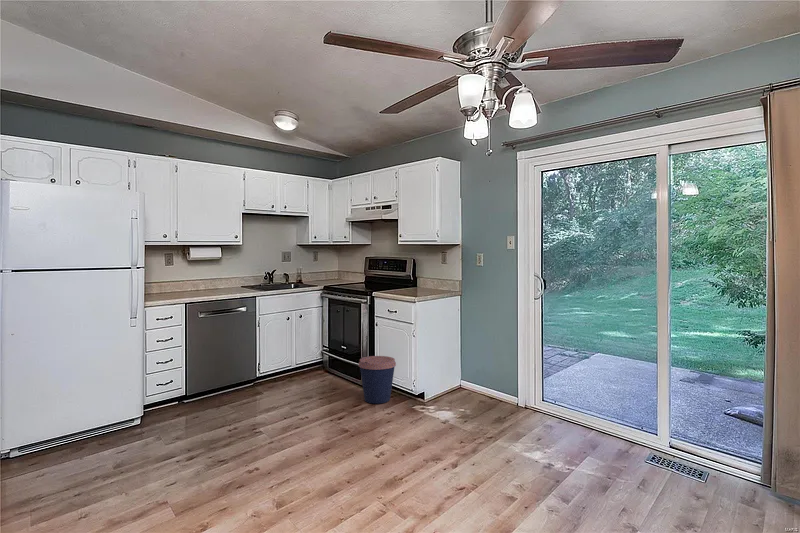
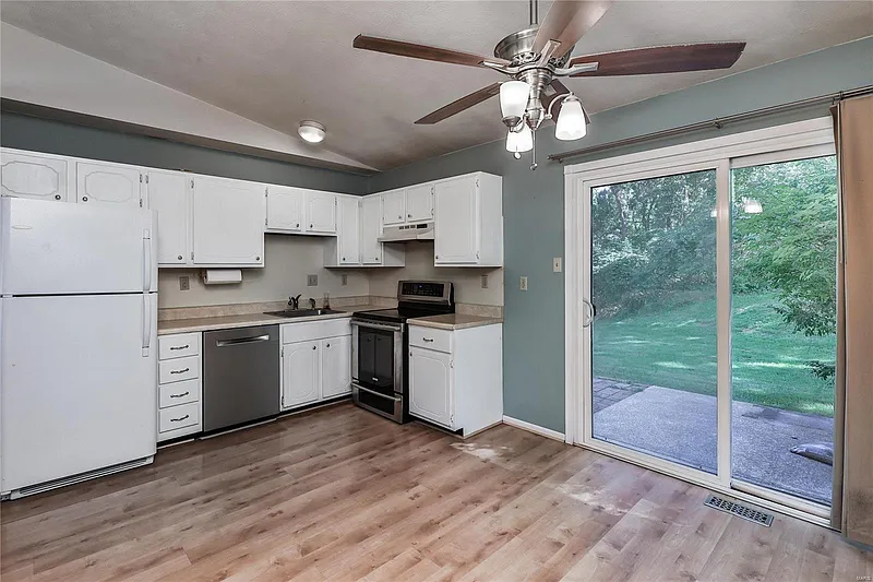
- coffee cup (377, 379)
